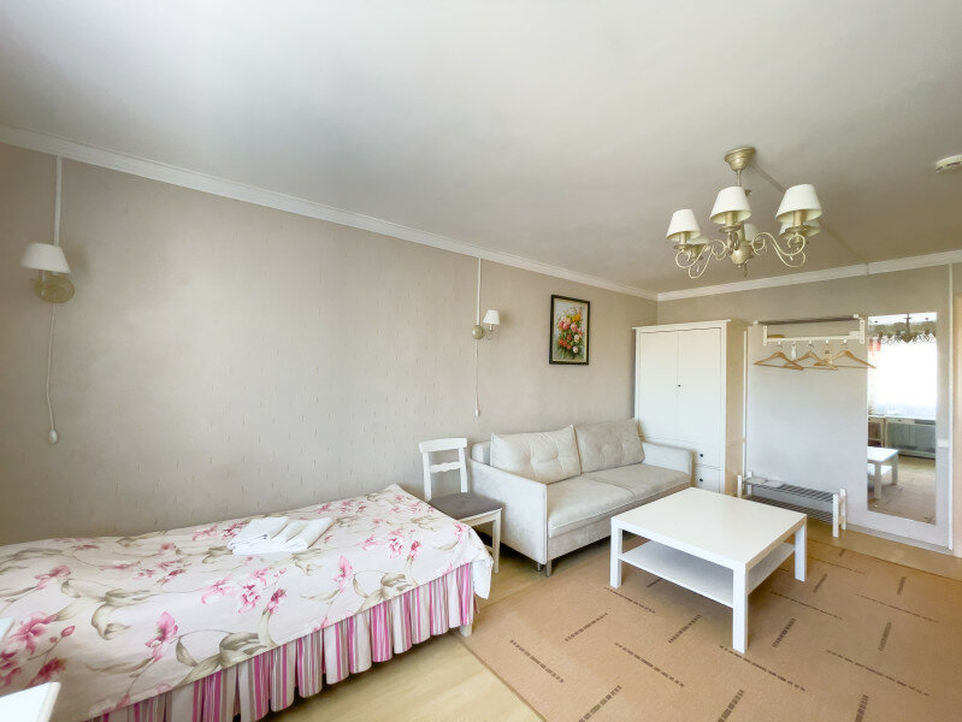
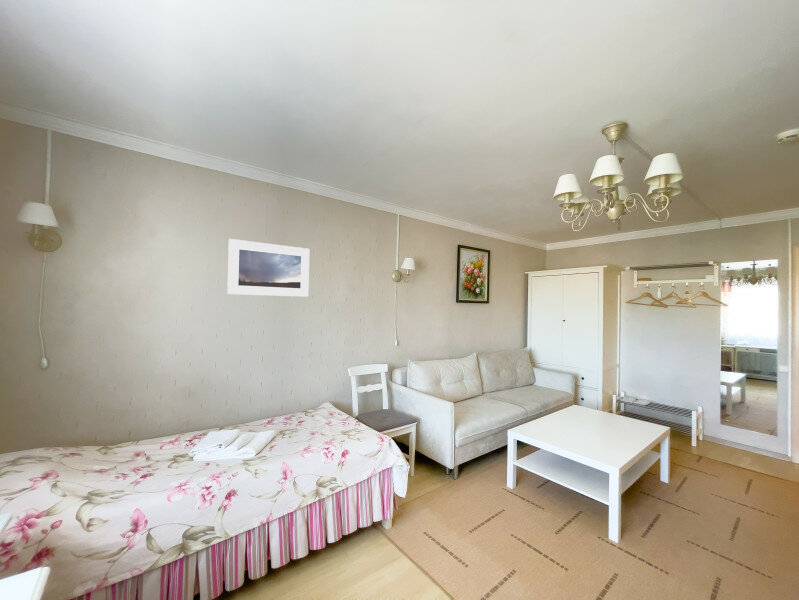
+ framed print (271, 269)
